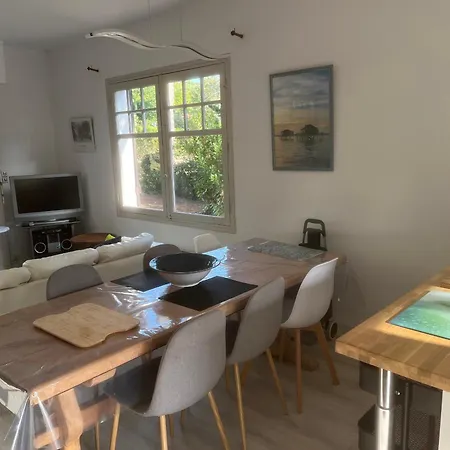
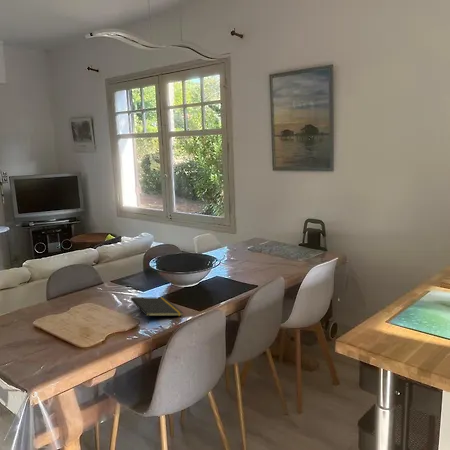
+ notepad (156, 306)
